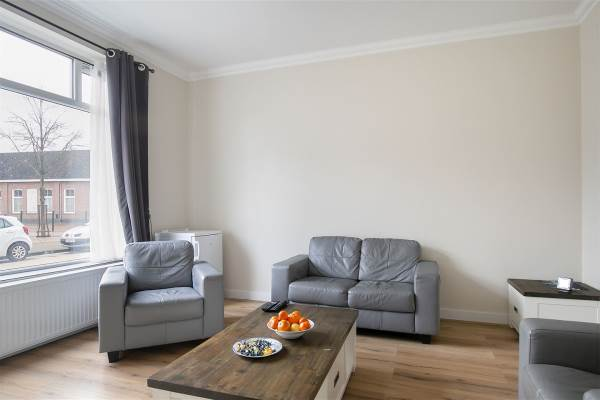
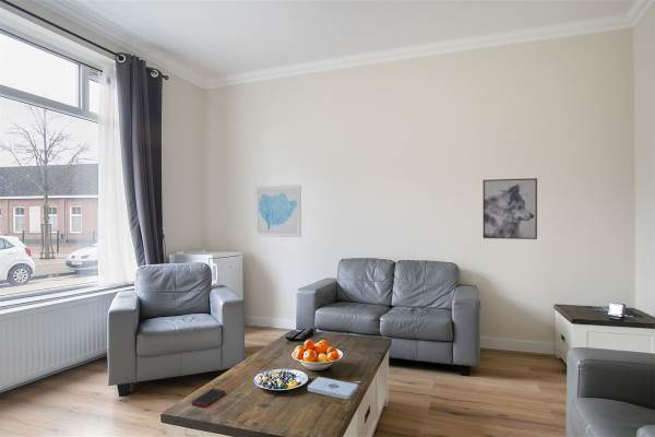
+ wall art (509, 209)
+ wall art (277, 211)
+ notepad (332, 387)
+ cell phone (209, 397)
